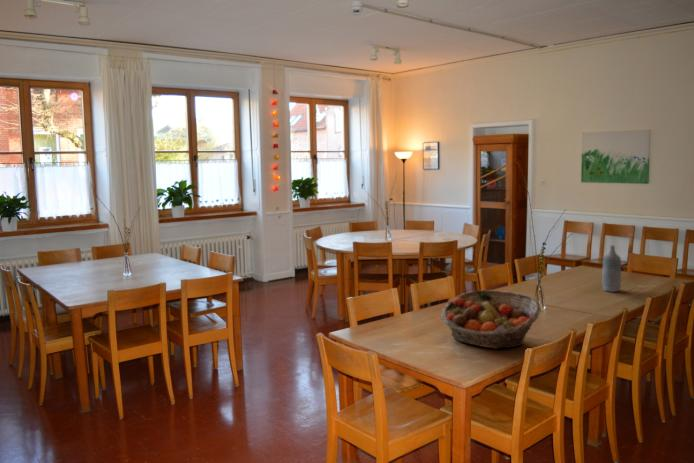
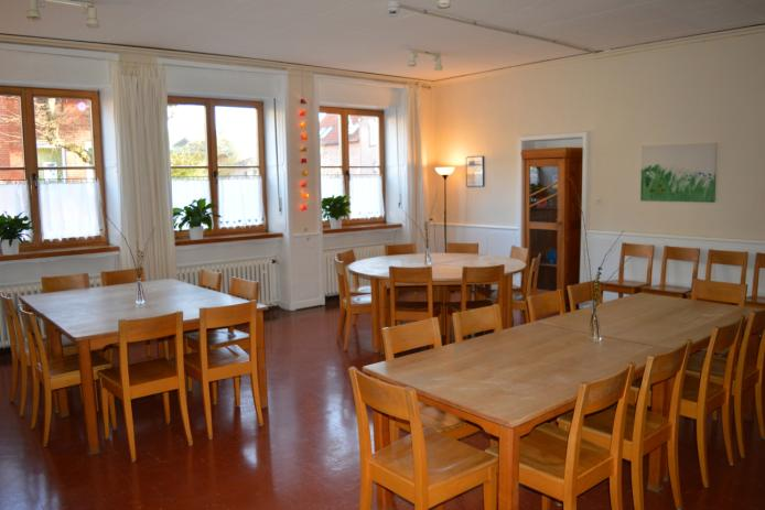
- fruit basket (489, 317)
- bottle (611, 268)
